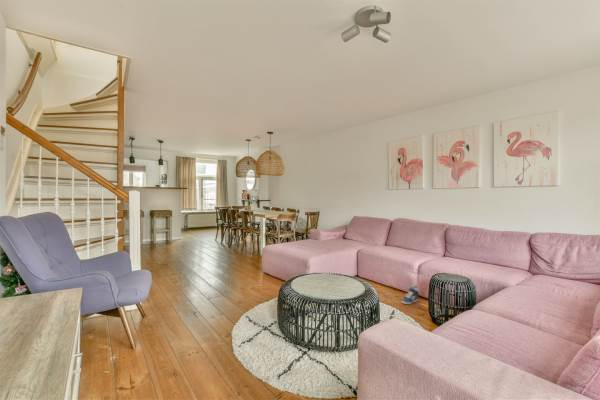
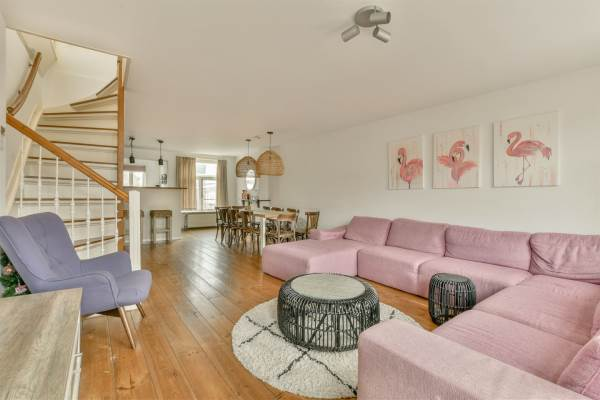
- sneaker (409, 293)
